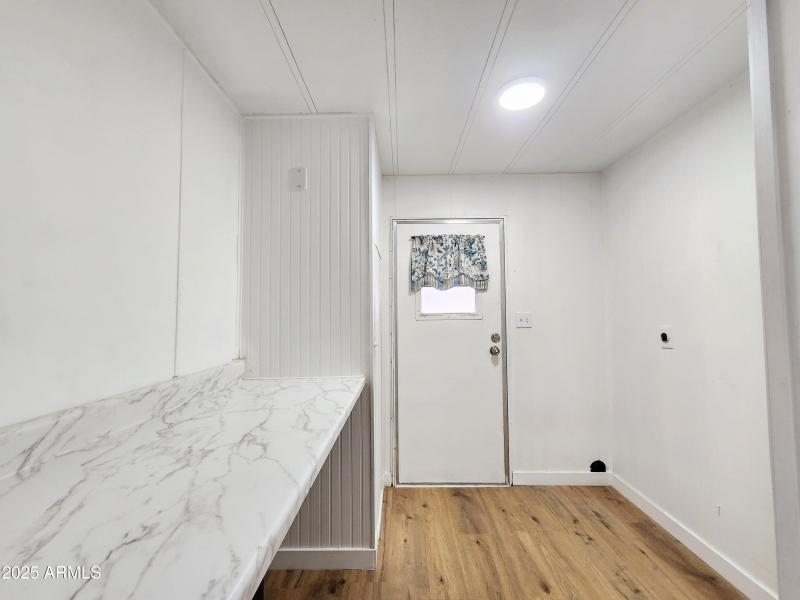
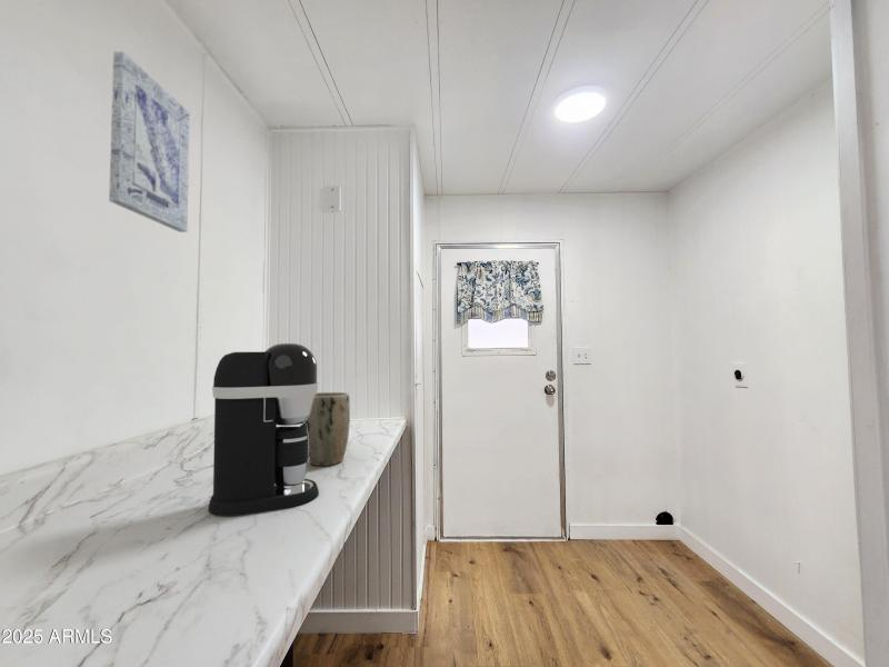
+ wall art (153, 151)
+ coffee maker (267, 420)
+ plant pot (326, 427)
